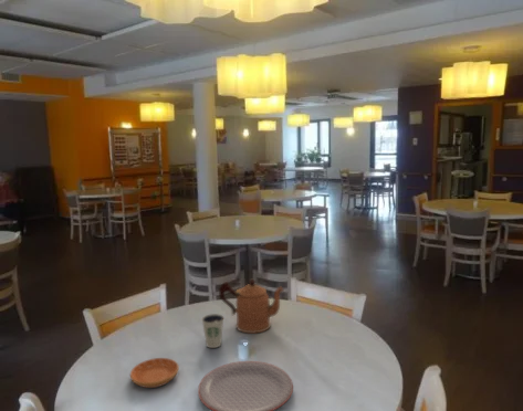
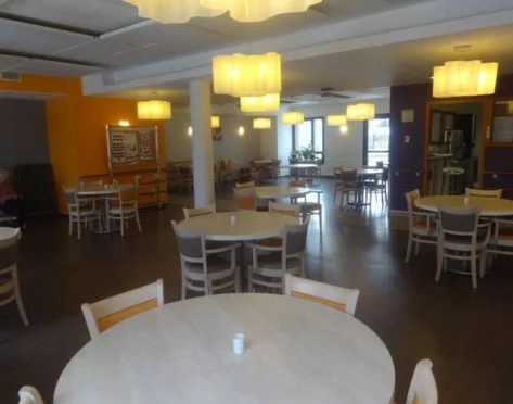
- dixie cup (212, 331)
- plate (245, 388)
- coffeepot (251, 302)
- saucer (155, 373)
